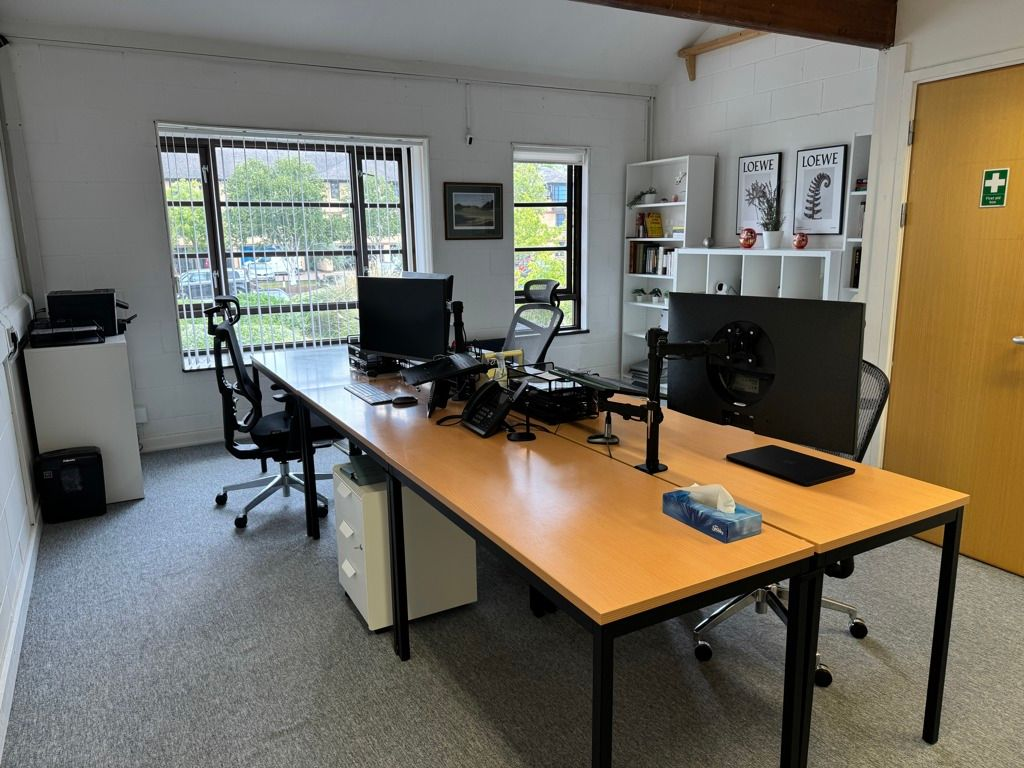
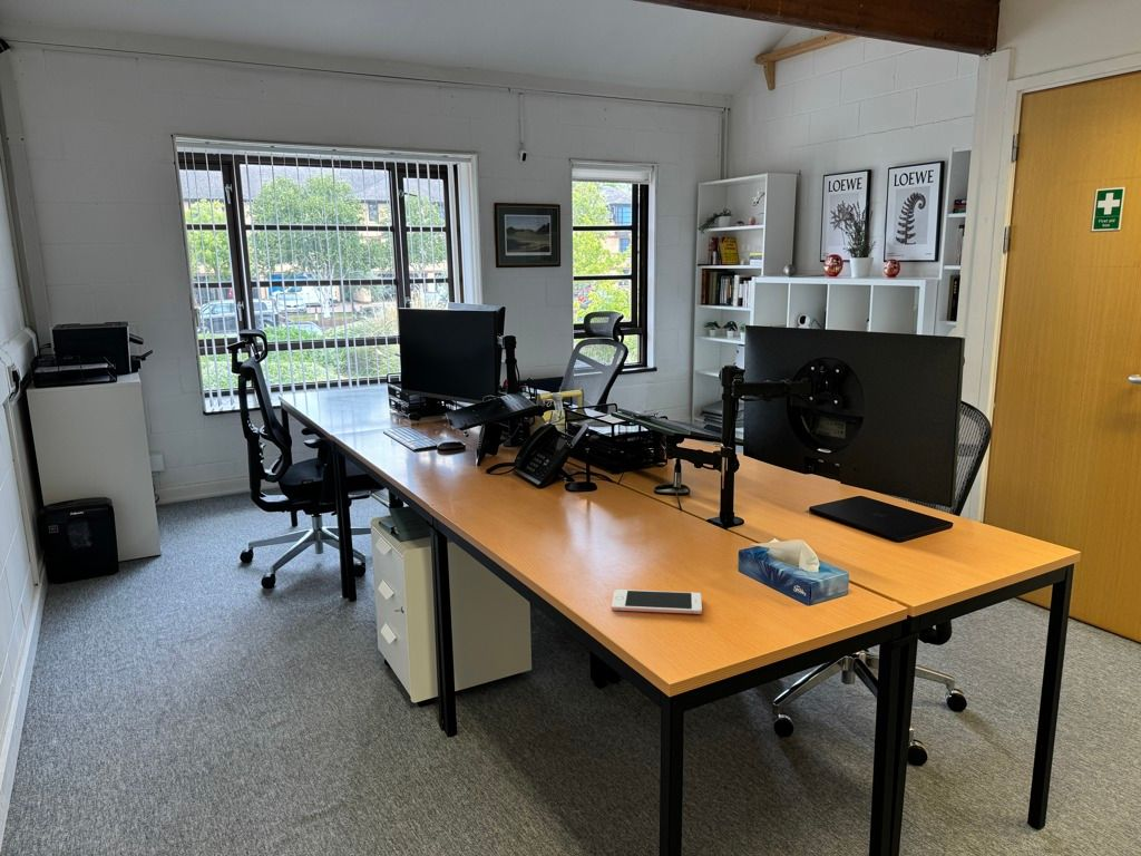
+ cell phone (656, 601)
